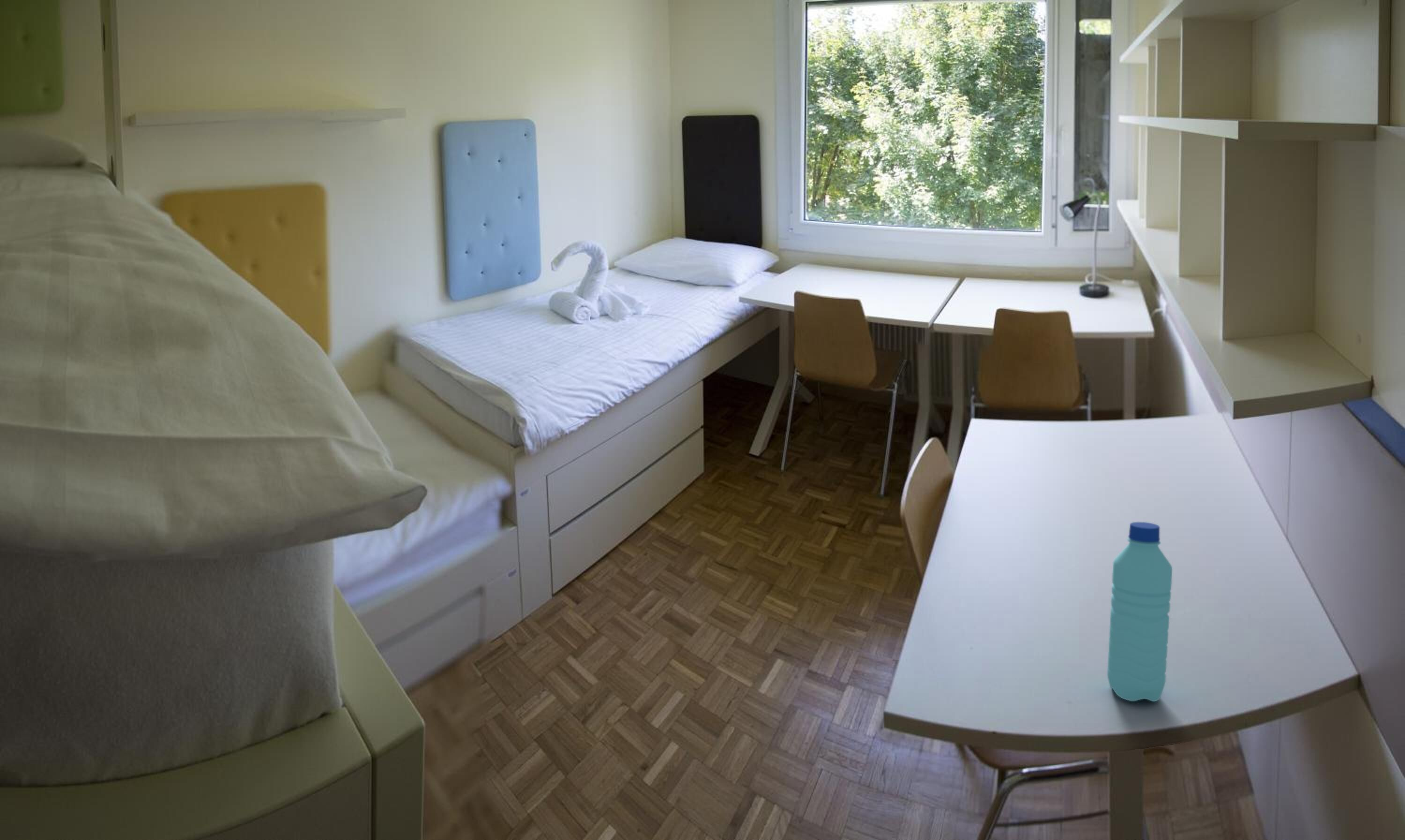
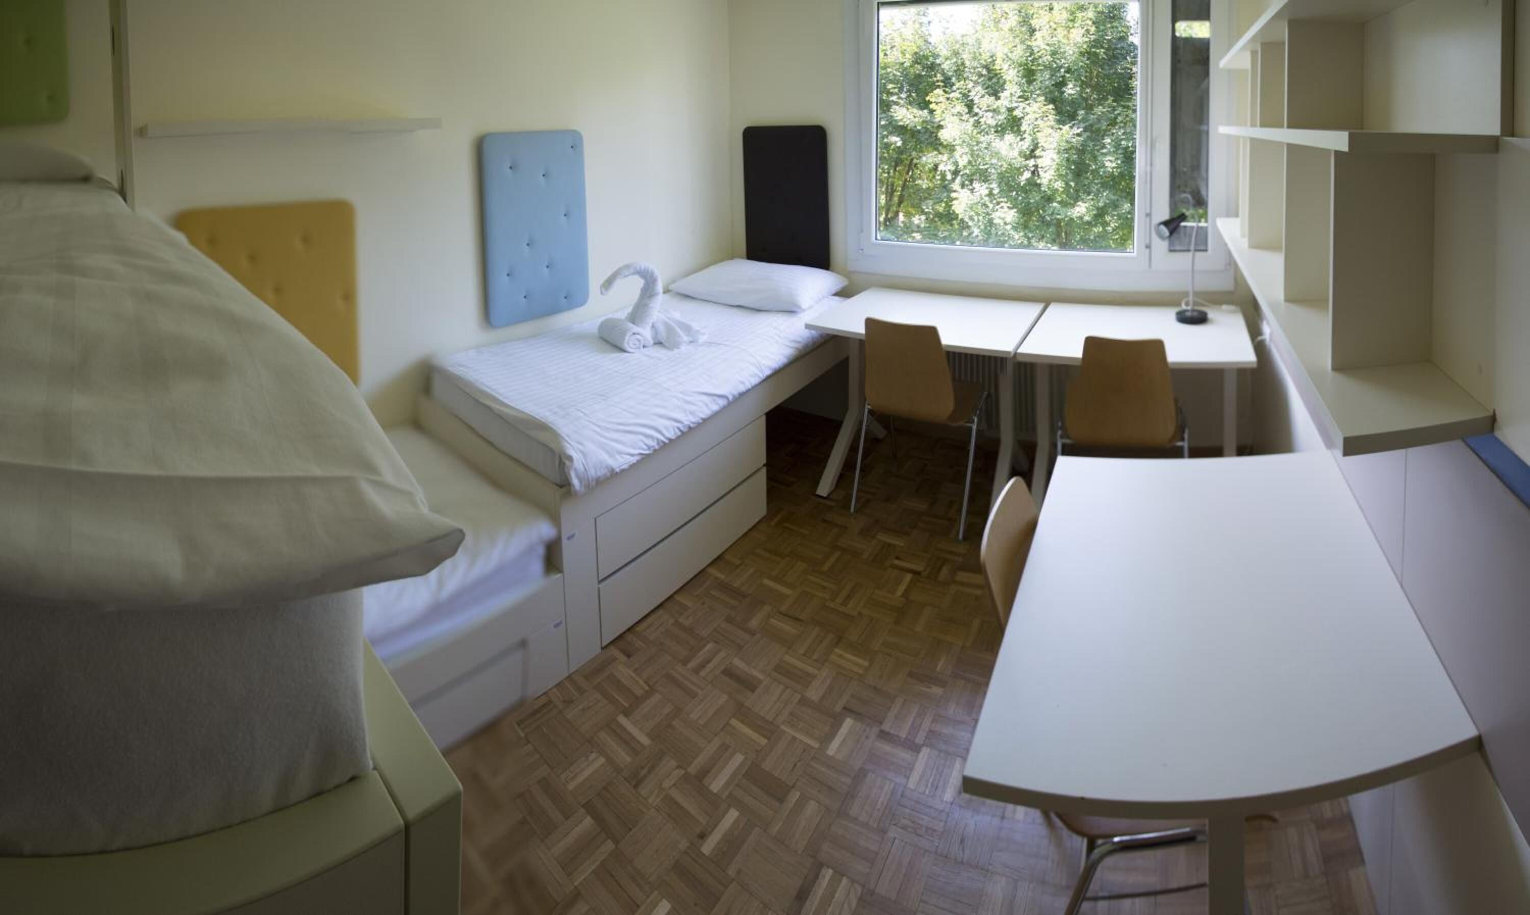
- water bottle (1139, 610)
